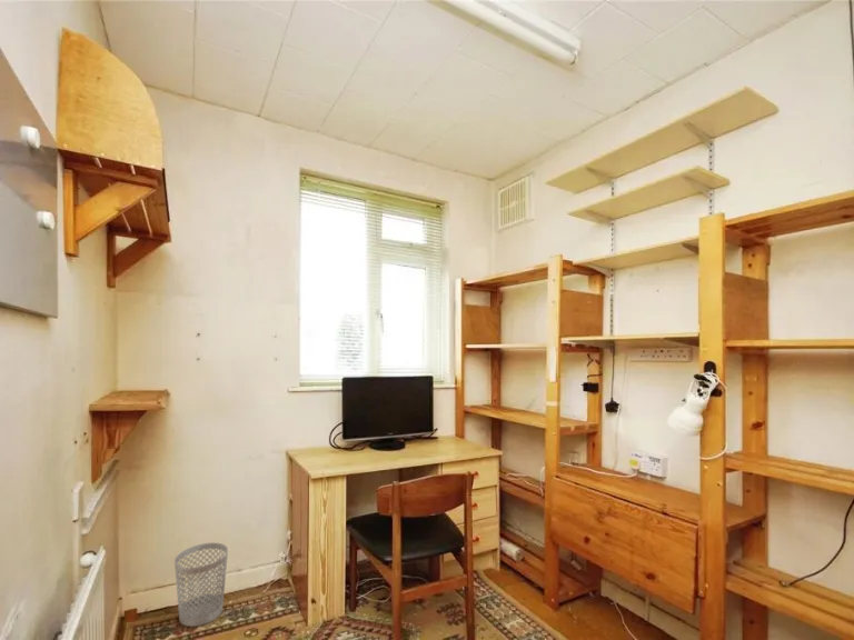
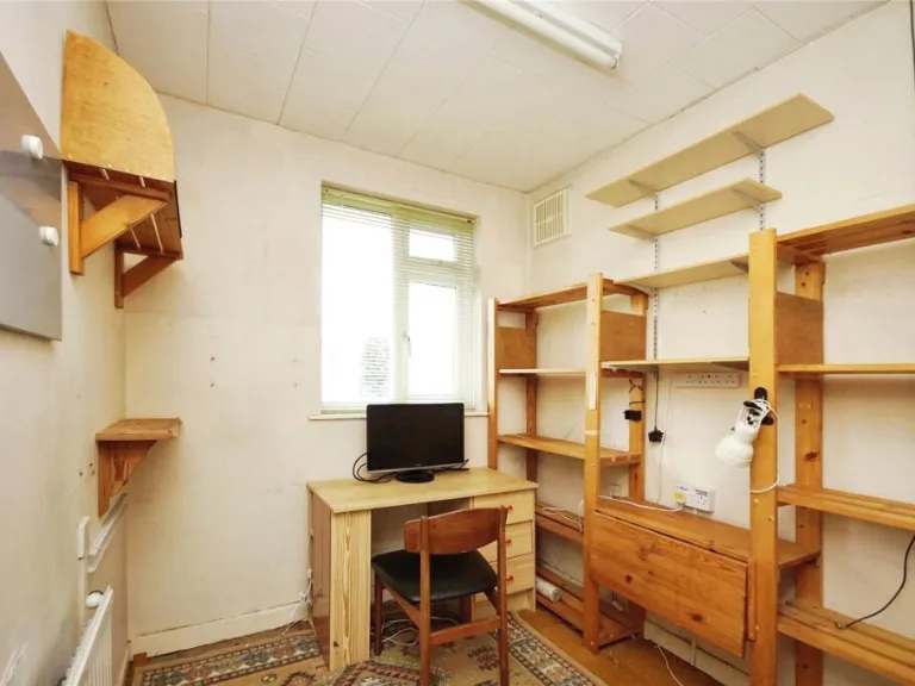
- wastebasket (201, 583)
